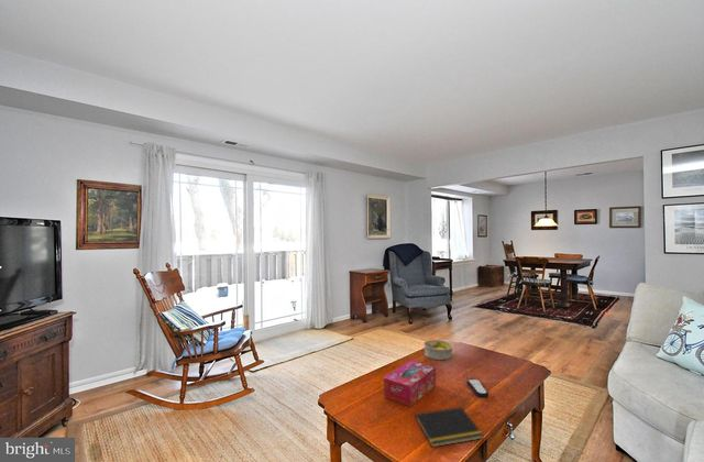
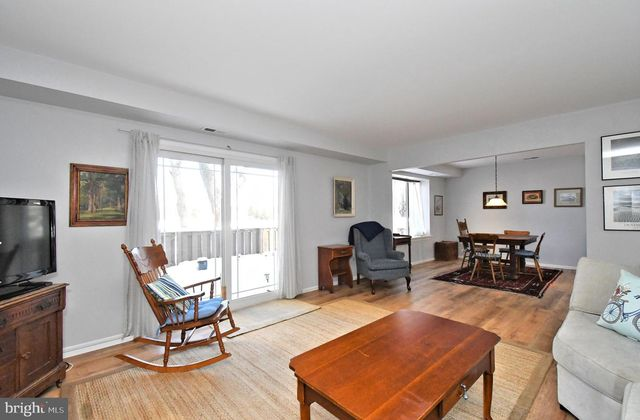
- notepad (448, 425)
- tissue box (410, 381)
- remote control (477, 387)
- bowl (438, 349)
